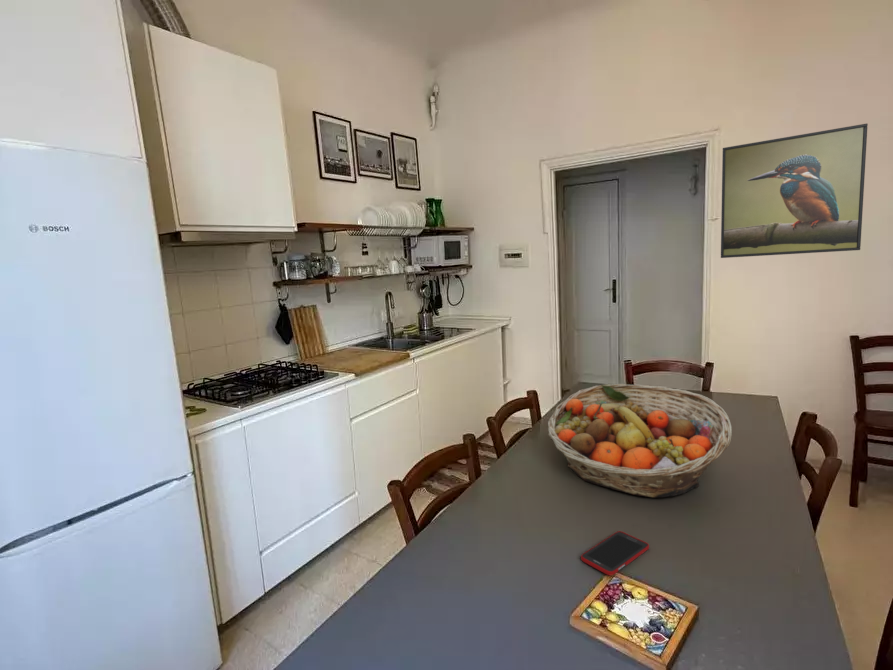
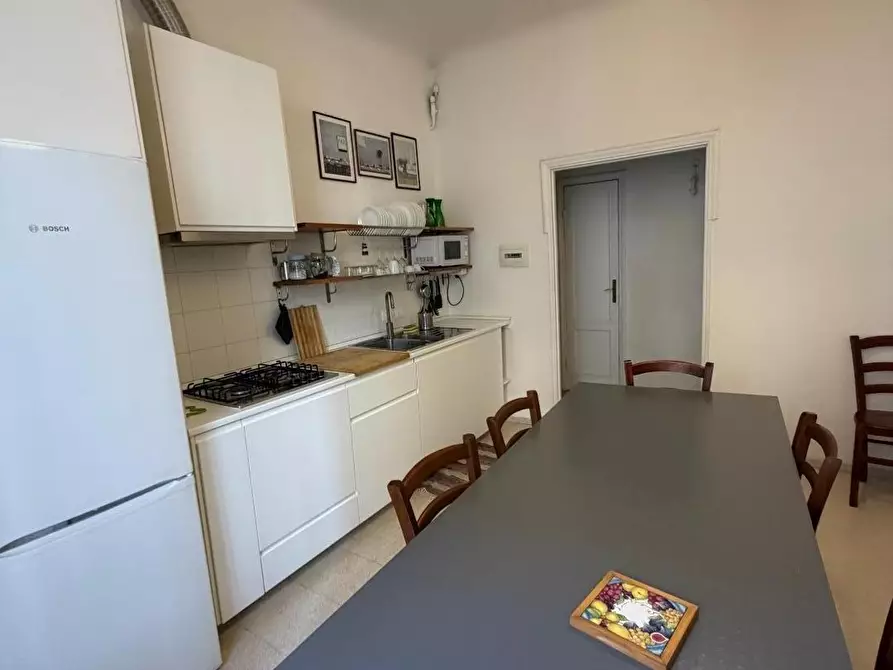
- fruit basket (632, 435)
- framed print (787, 196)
- cell phone (615, 552)
